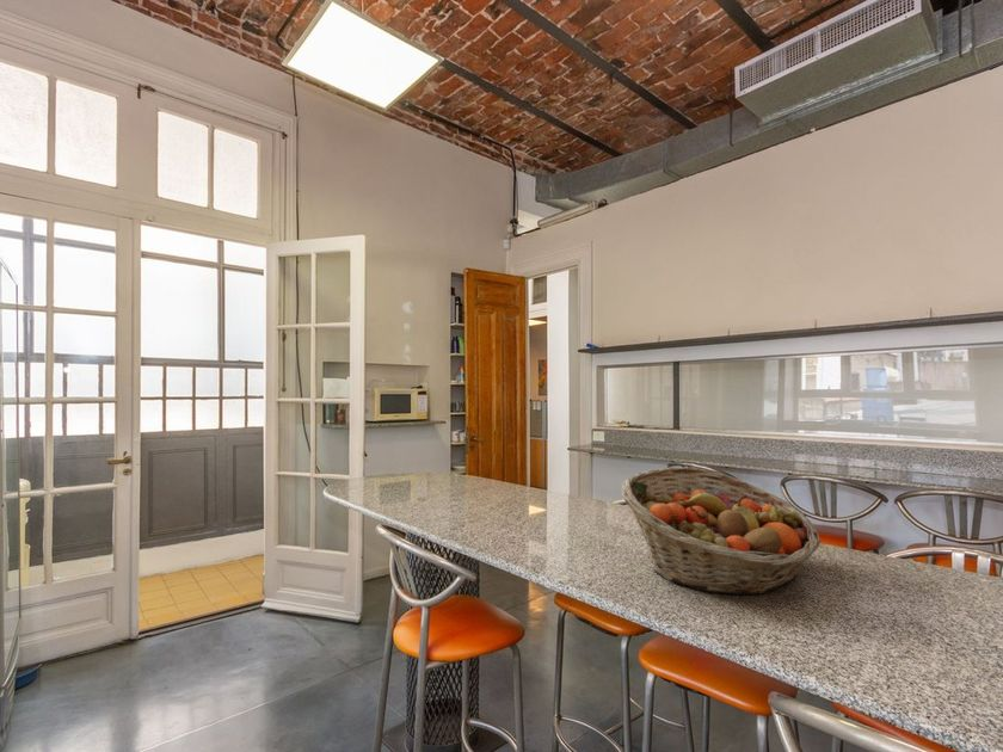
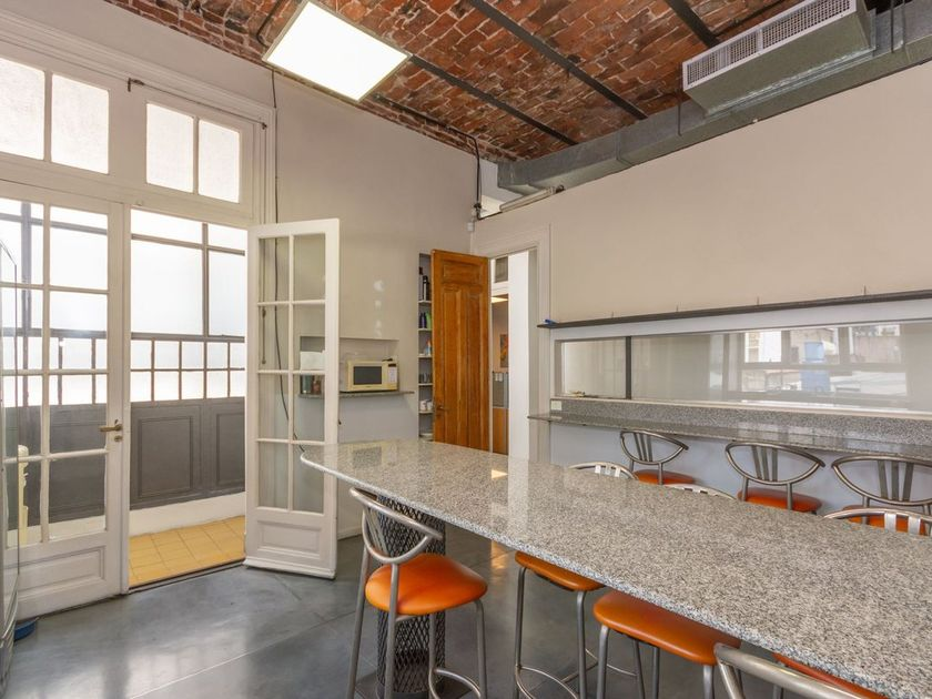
- fruit basket (716, 523)
